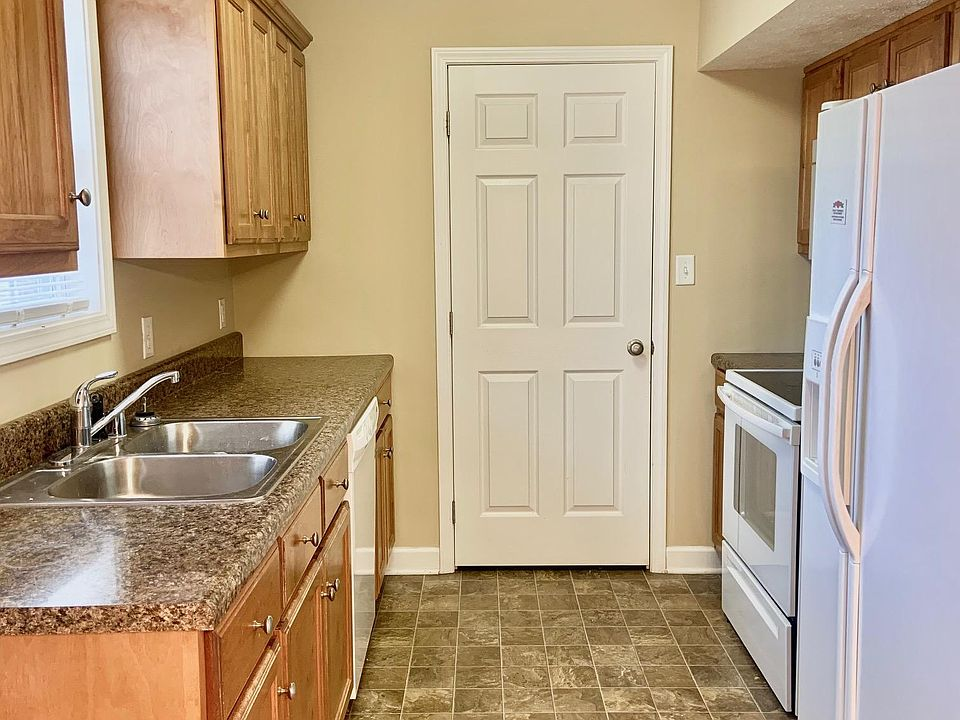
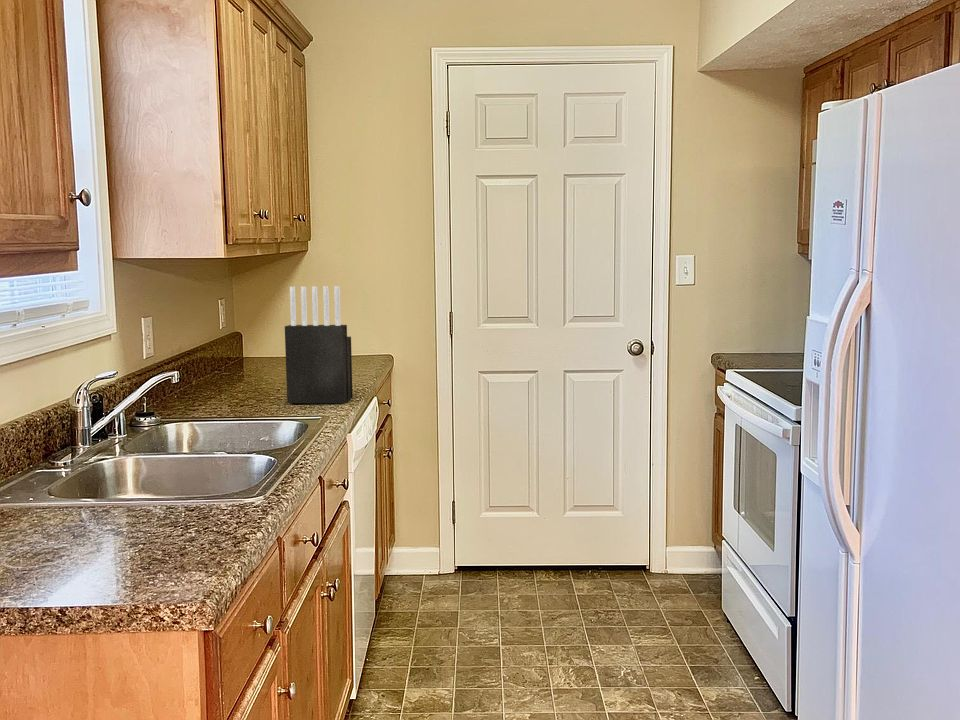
+ knife block (319, 343)
